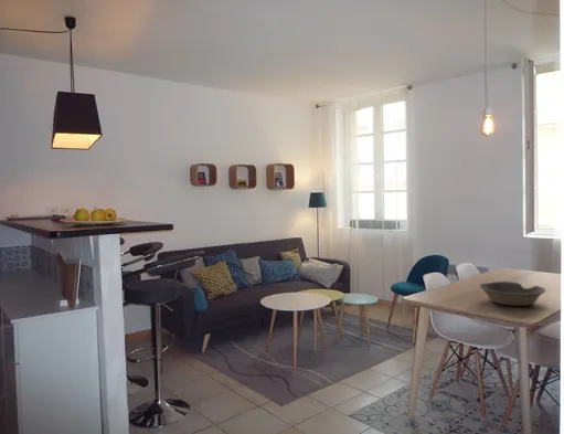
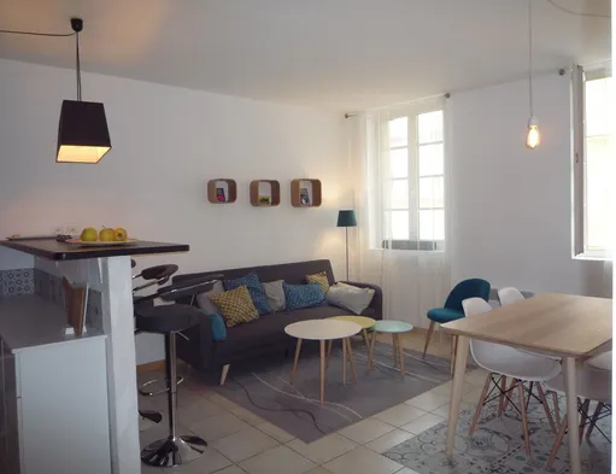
- bowl (511, 294)
